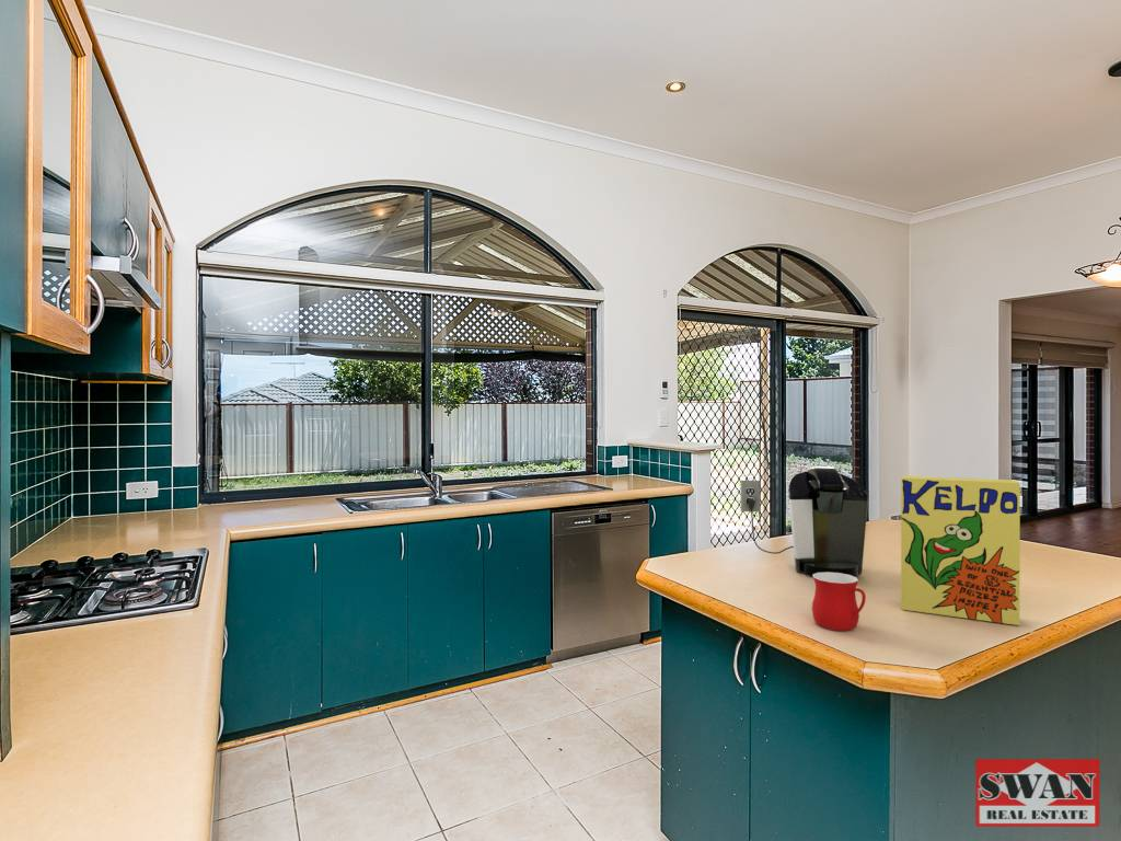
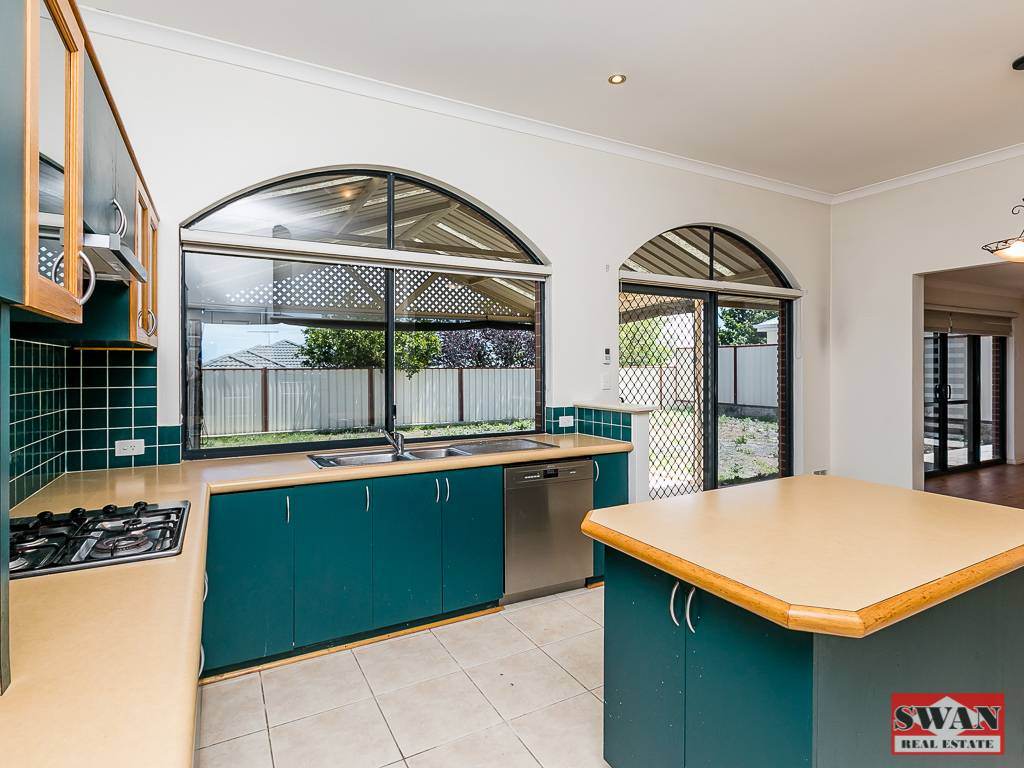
- mug (840, 602)
- coffee maker (804, 517)
- cereal box (957, 545)
